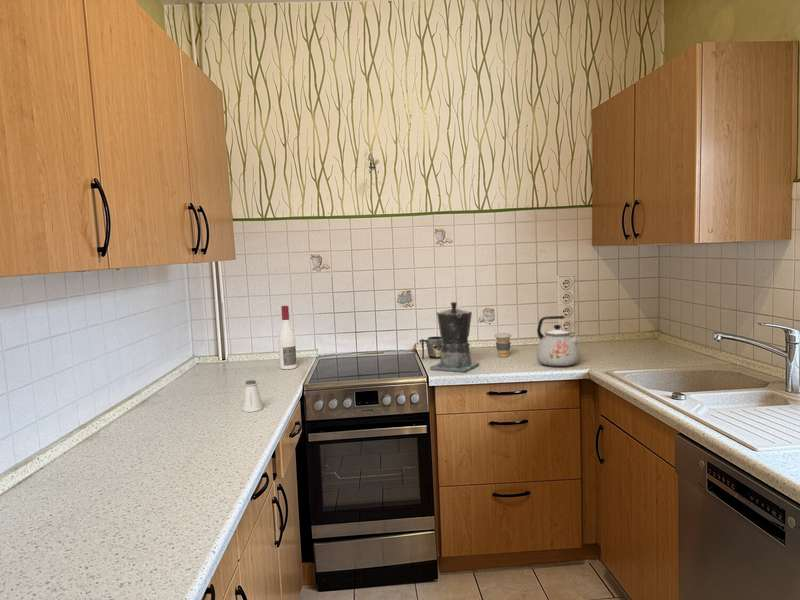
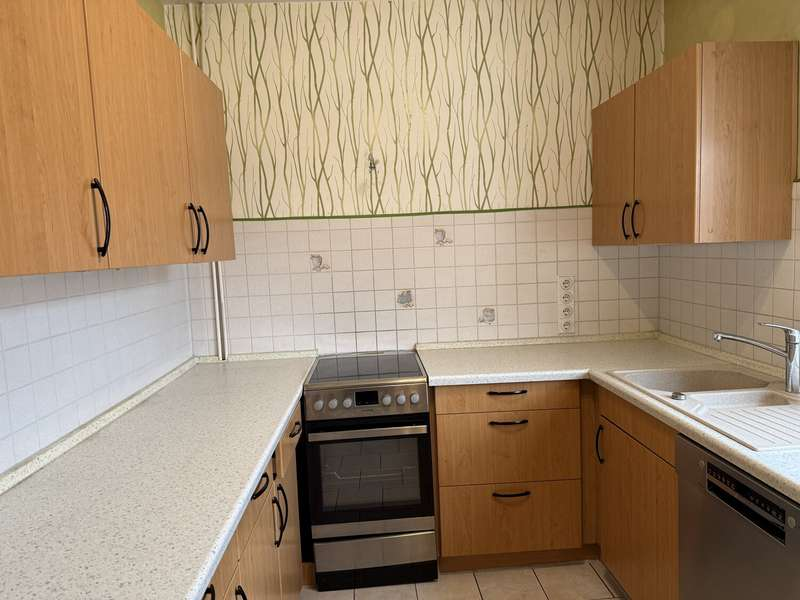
- coffee maker (454, 334)
- kettle (558, 340)
- coffee cup (503, 345)
- alcohol (286, 337)
- mug (432, 347)
- saltshaker (251, 395)
